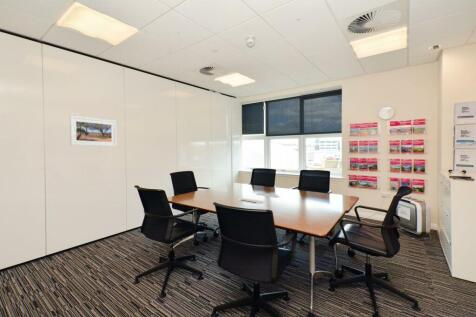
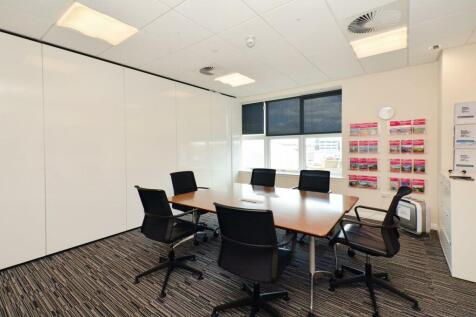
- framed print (94, 132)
